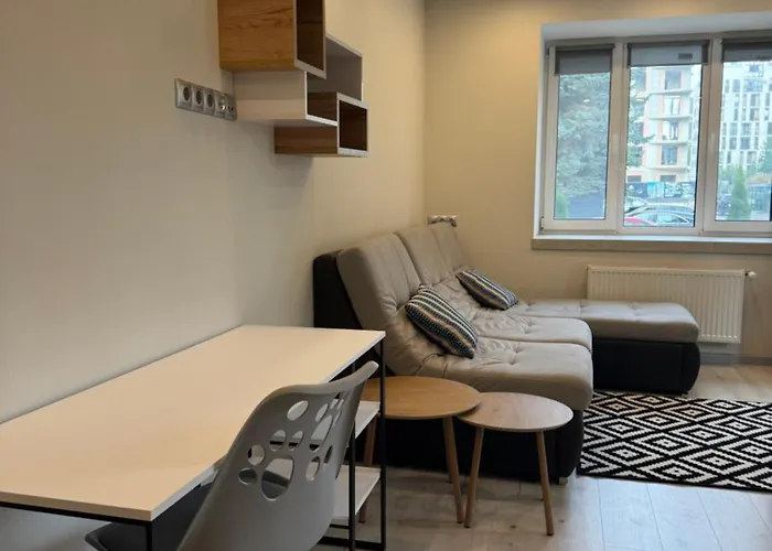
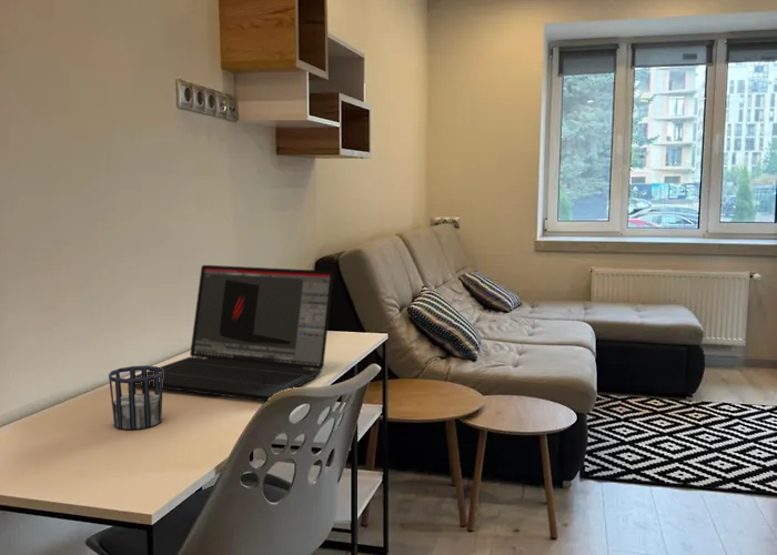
+ laptop (233, 326)
+ cup (137, 396)
